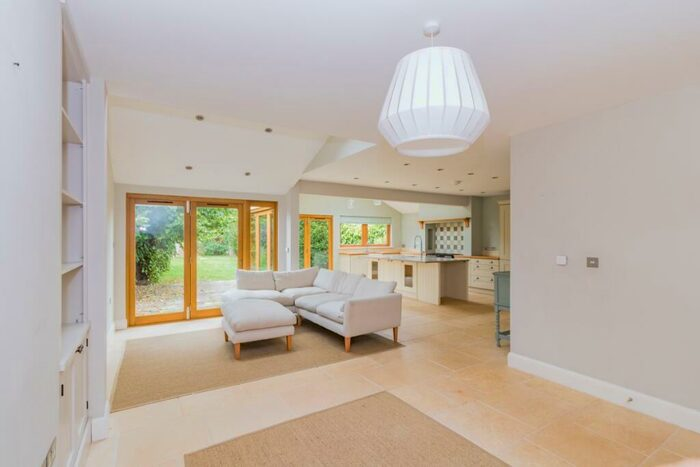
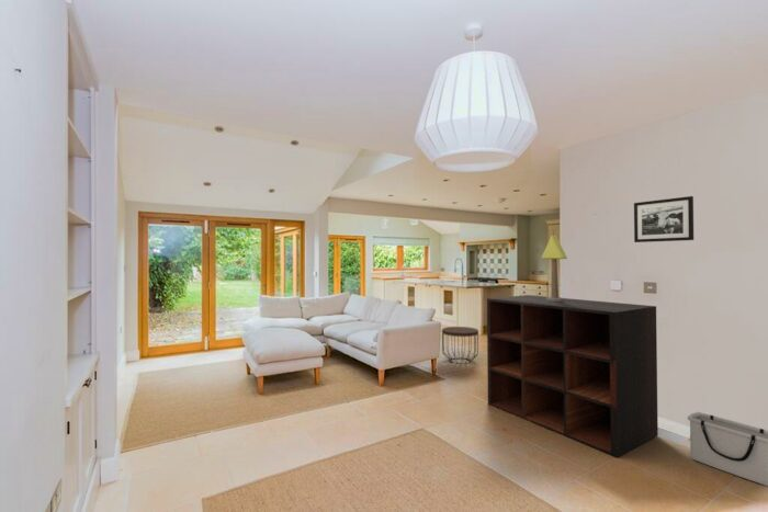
+ side table (458, 345)
+ storage bin (733, 446)
+ table lamp (554, 268)
+ shelving unit (563, 360)
+ picture frame (662, 220)
